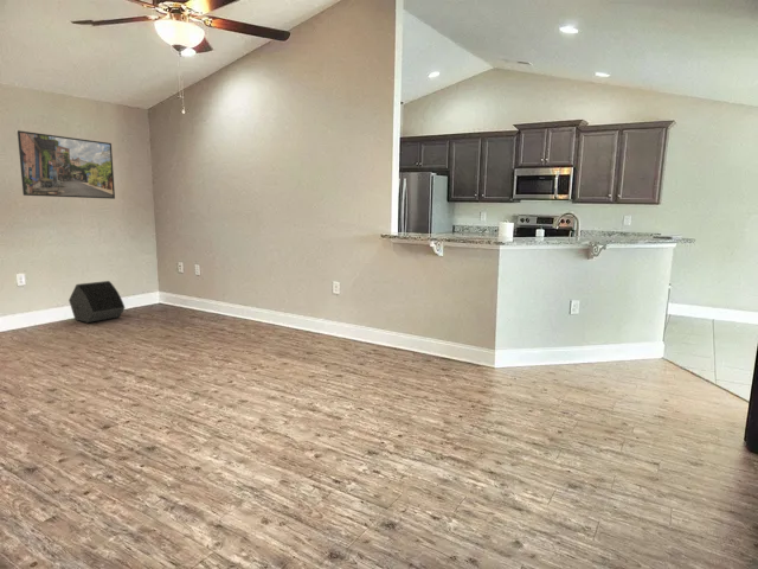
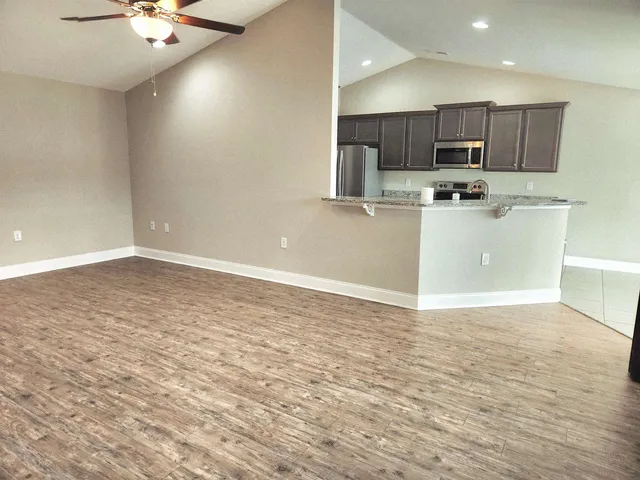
- speaker (96, 300)
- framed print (70, 167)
